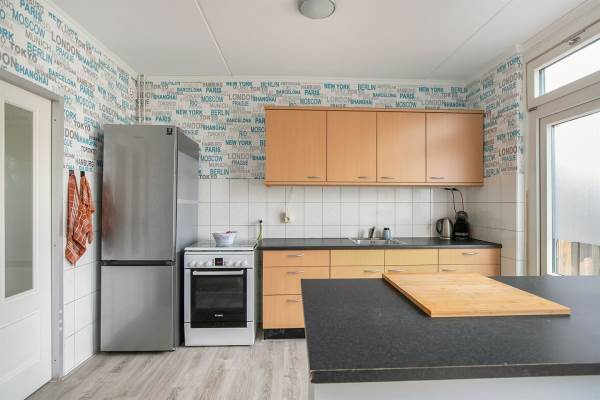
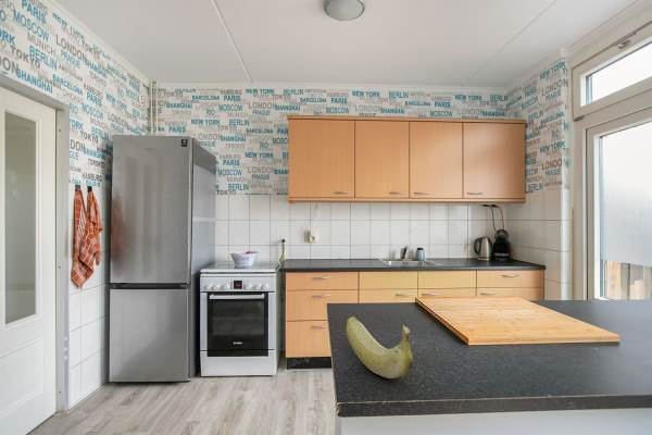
+ banana (376, 343)
